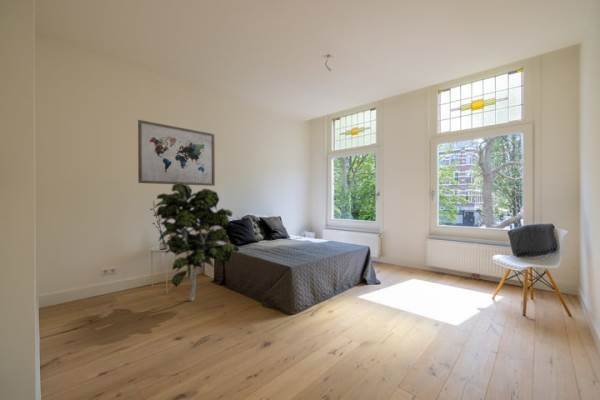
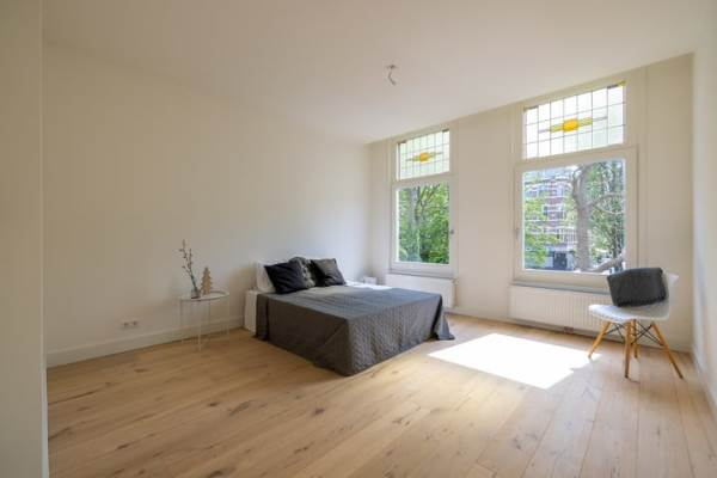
- indoor plant (197, 242)
- wall art (180, 156)
